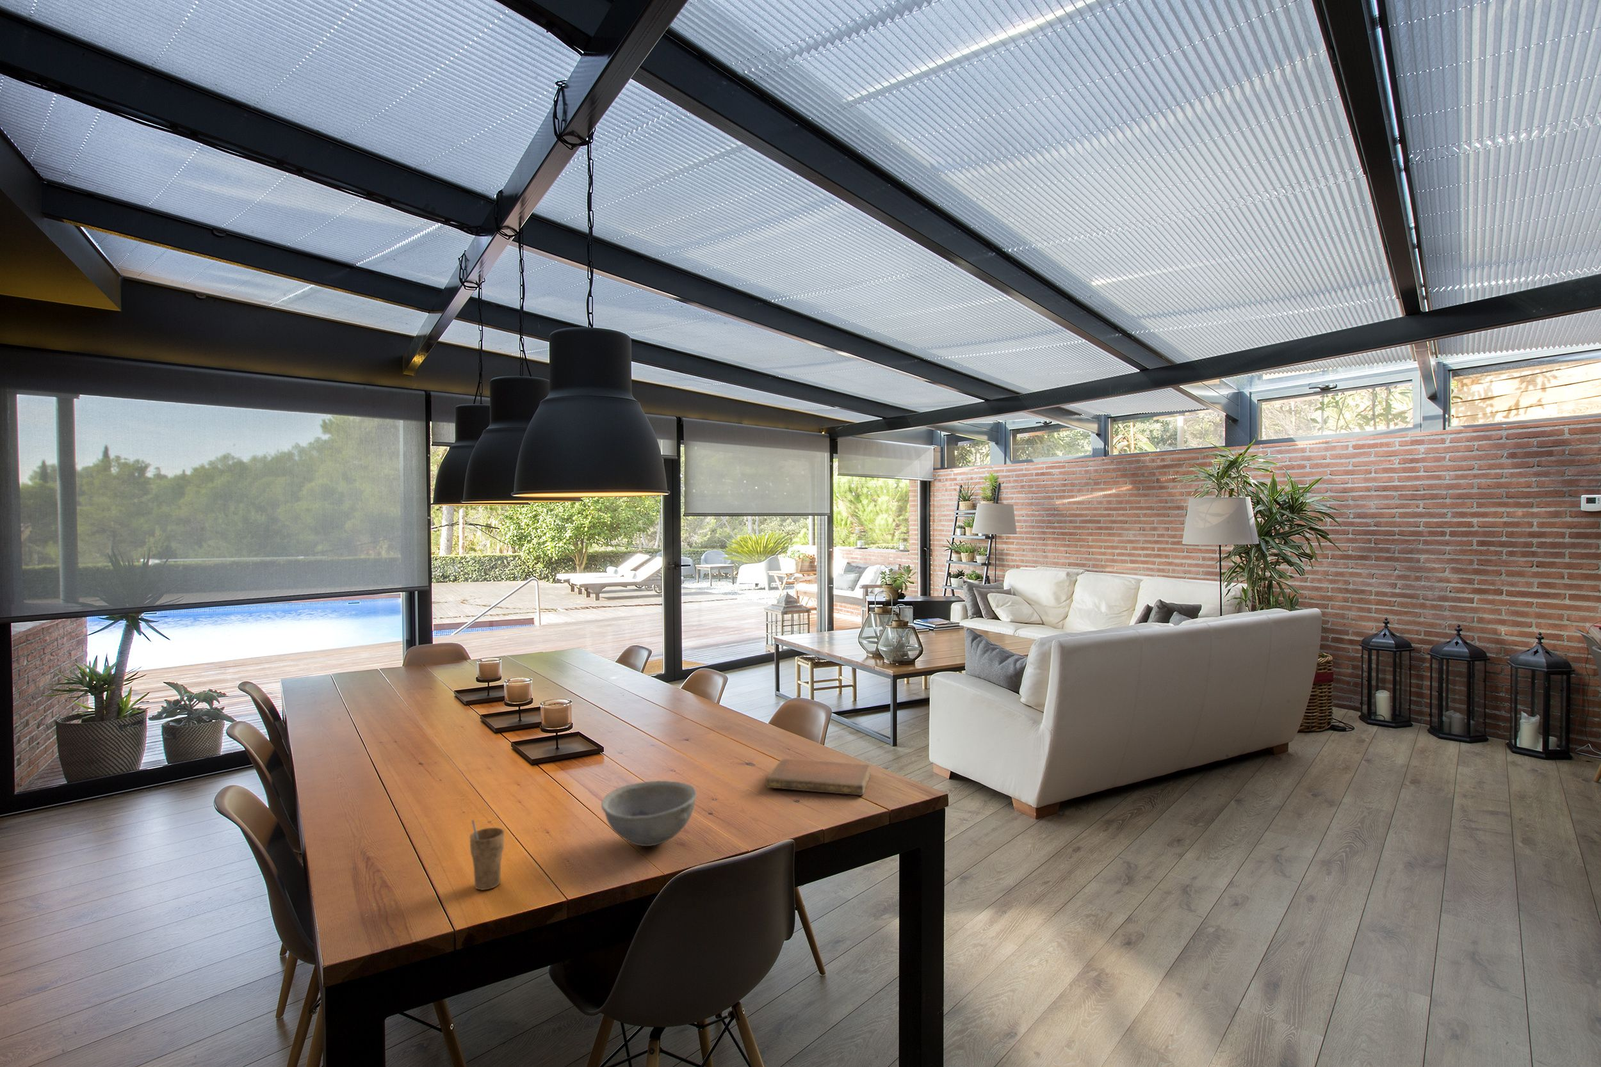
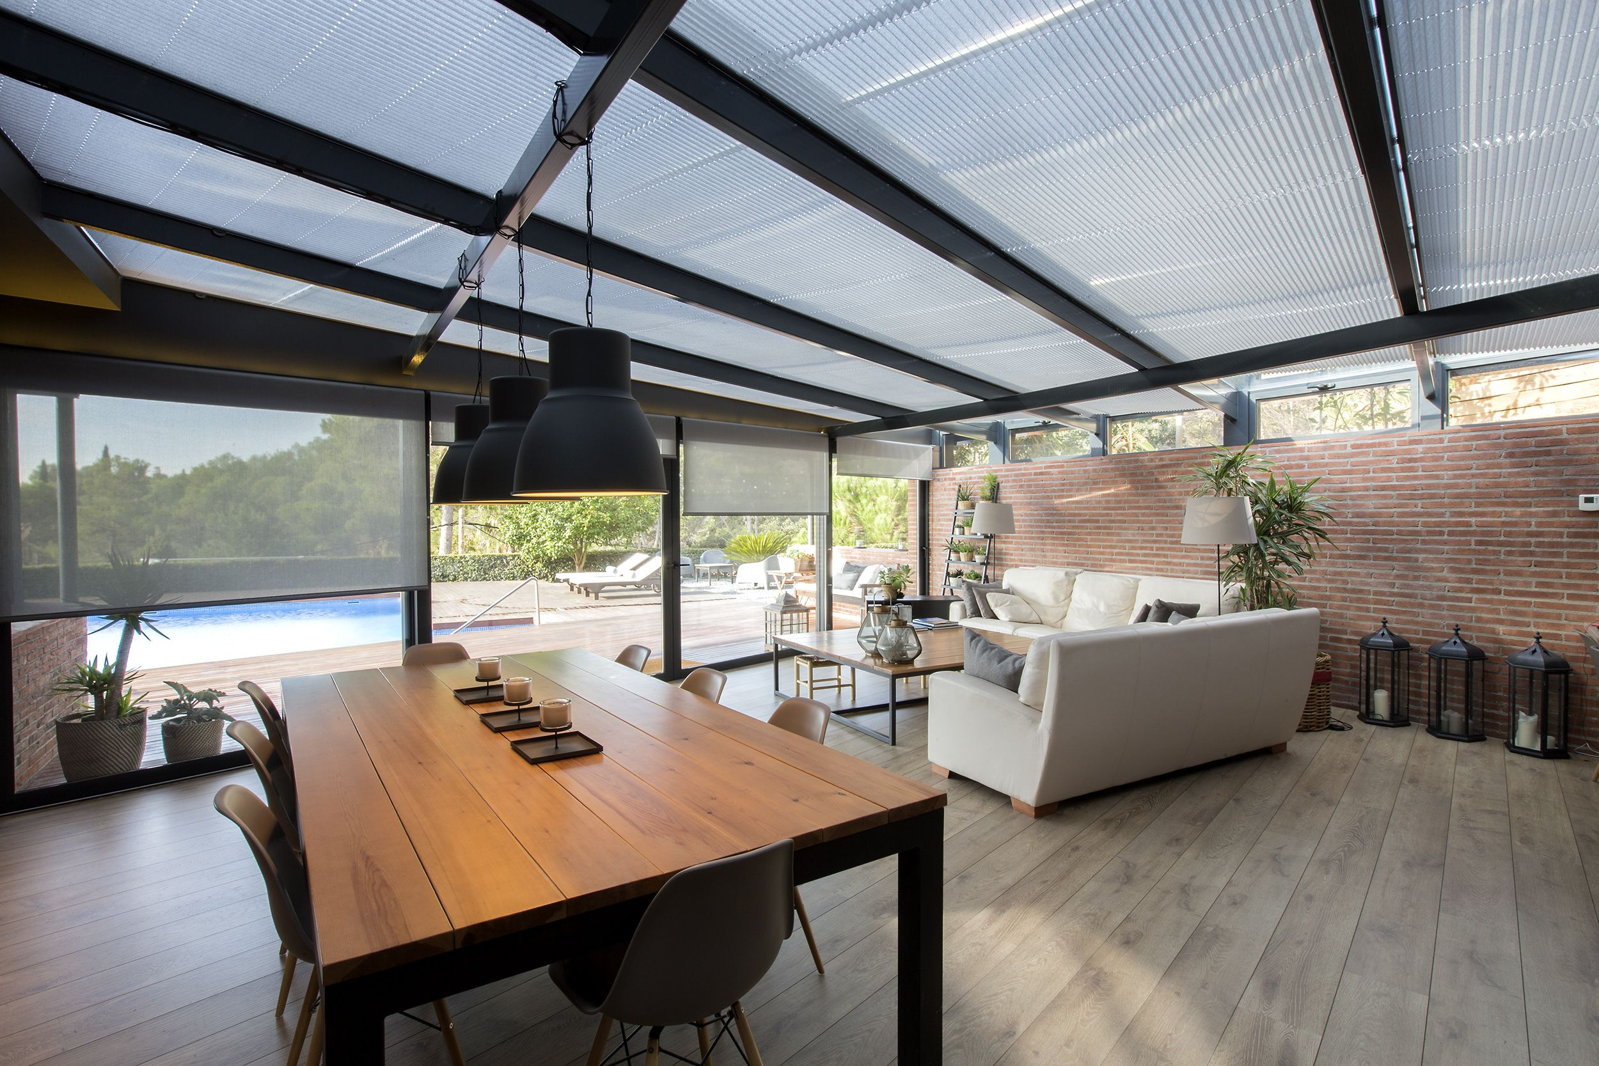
- notebook (820, 775)
- cup (487, 853)
- bowl (650, 818)
